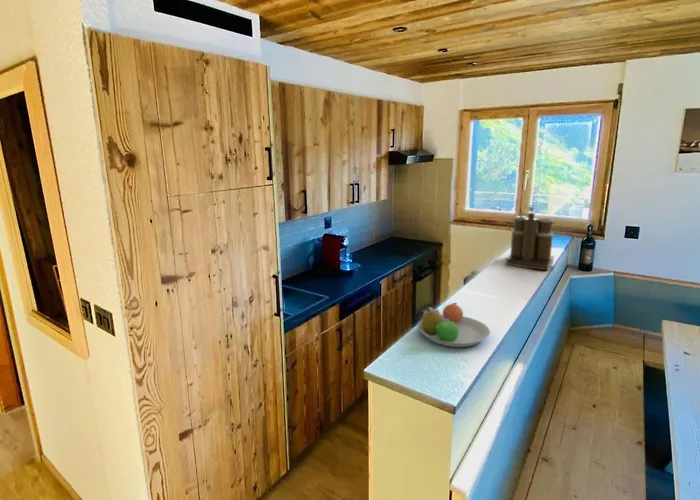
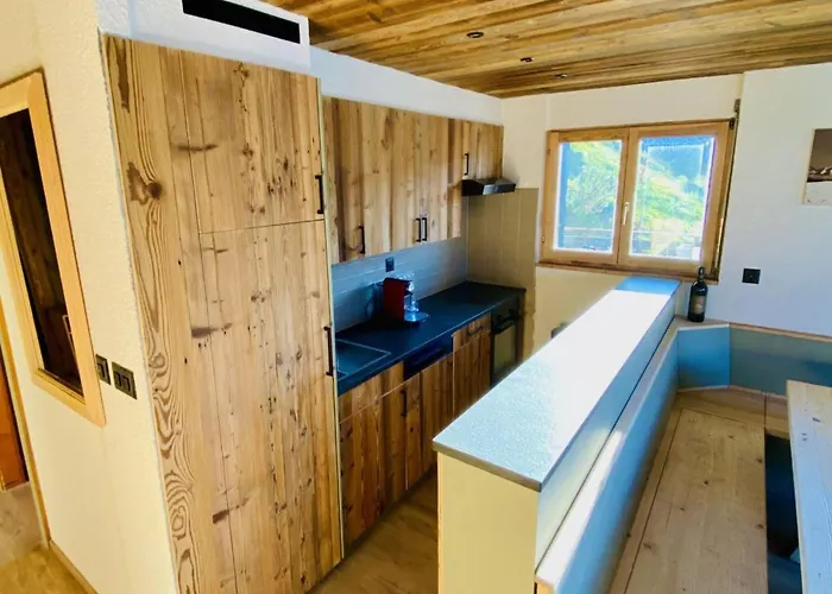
- fruit bowl (451, 322)
- coffee maker (532, 233)
